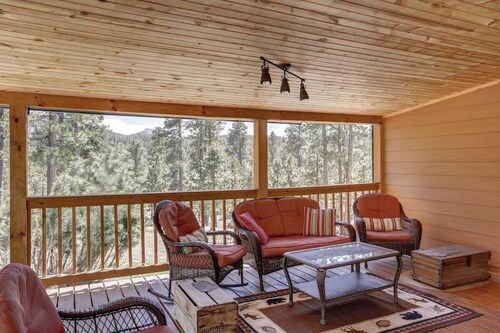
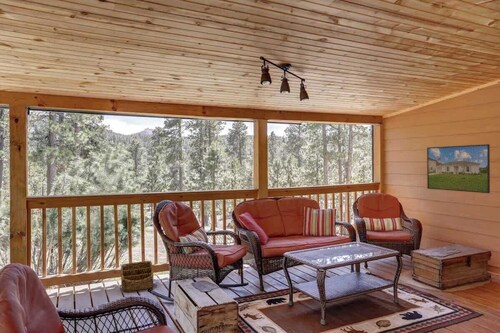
+ basket (137, 275)
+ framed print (455, 168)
